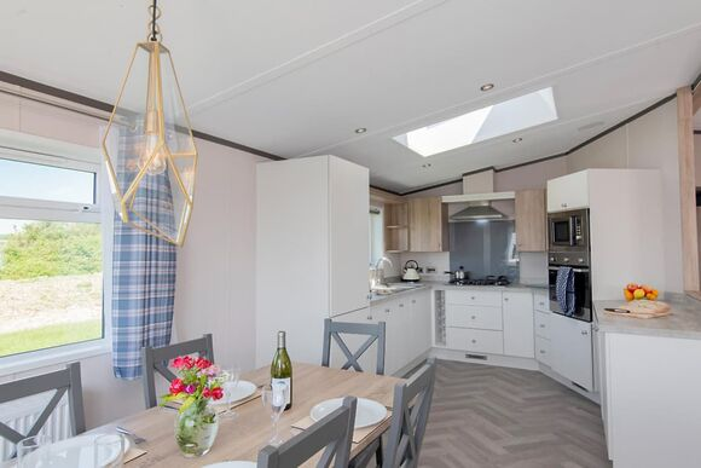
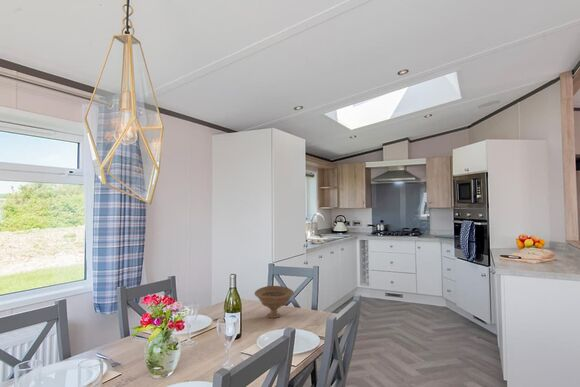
+ bowl (274, 302)
